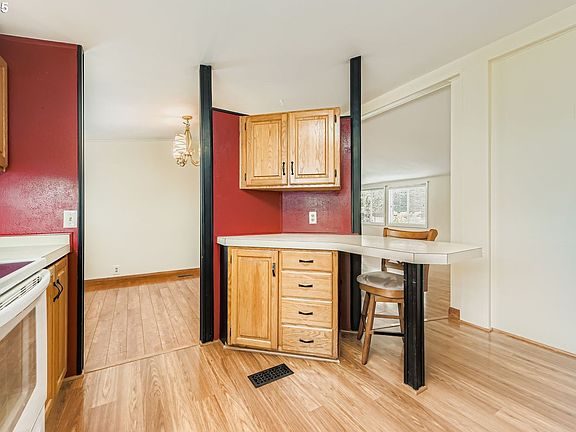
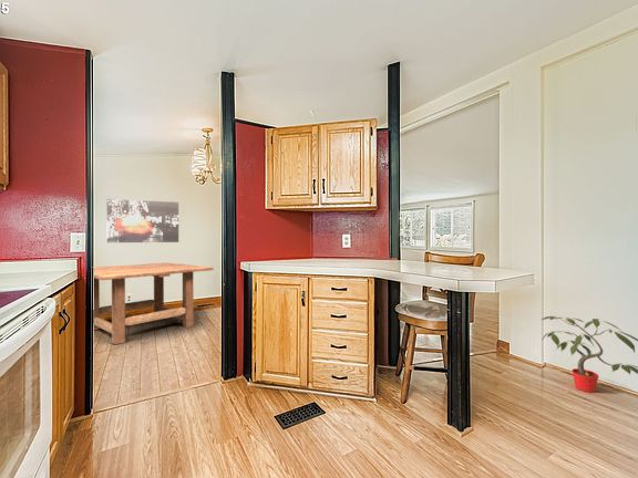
+ dining table (144, 300)
+ wall art (144, 221)
+ potted plant (587, 353)
